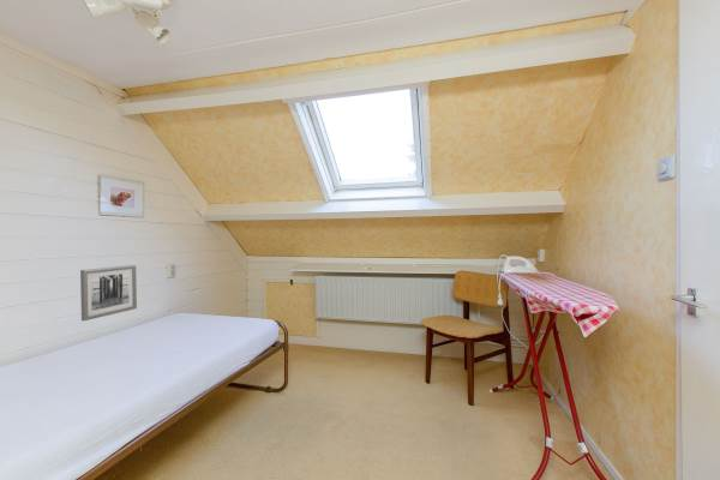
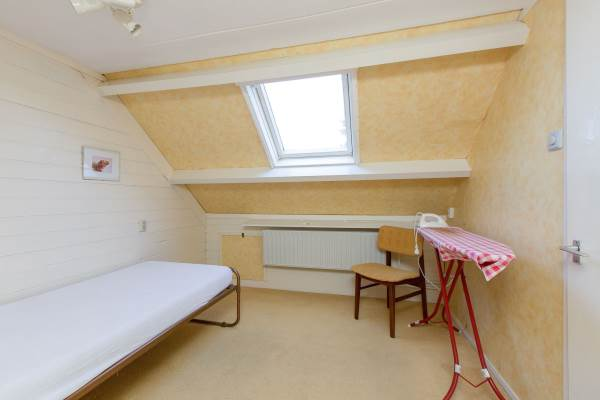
- wall art (110, 290)
